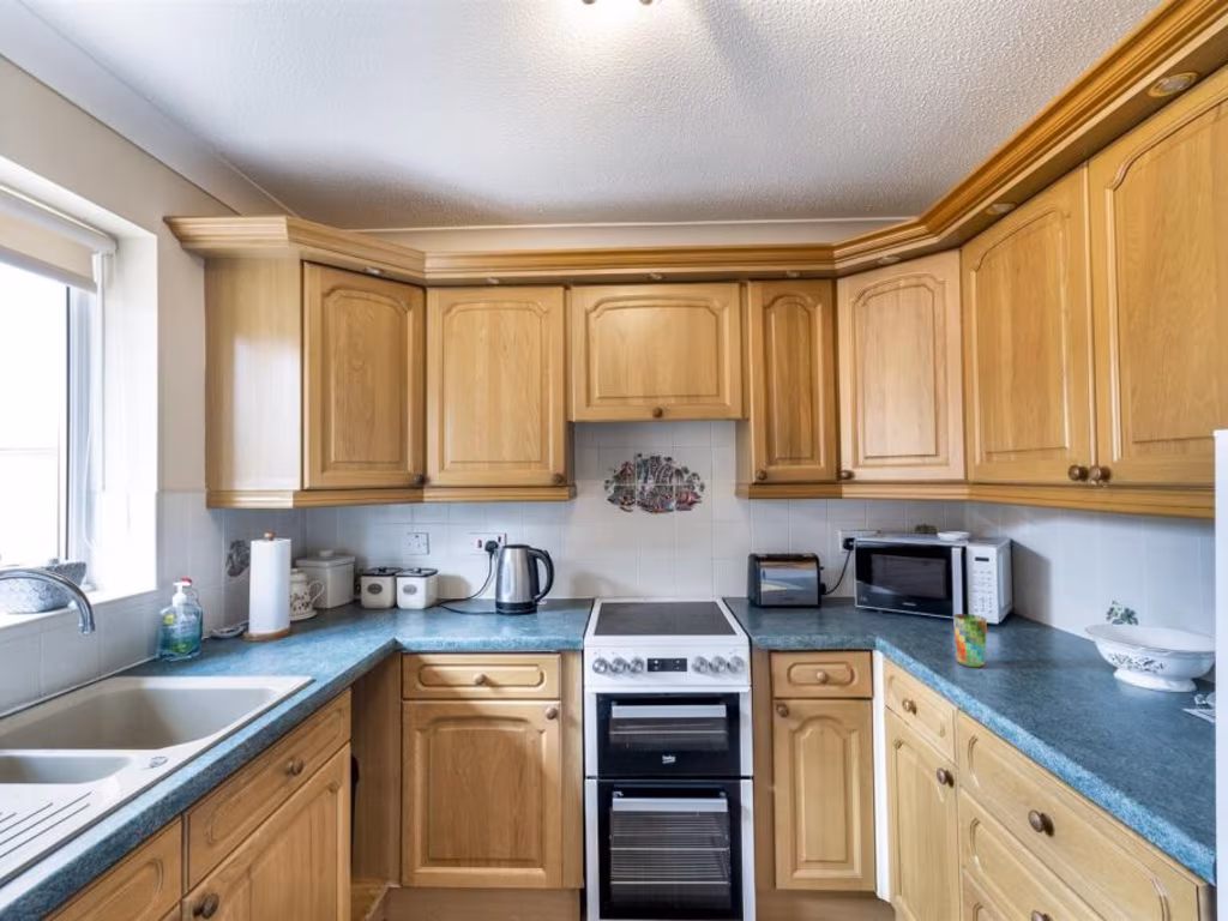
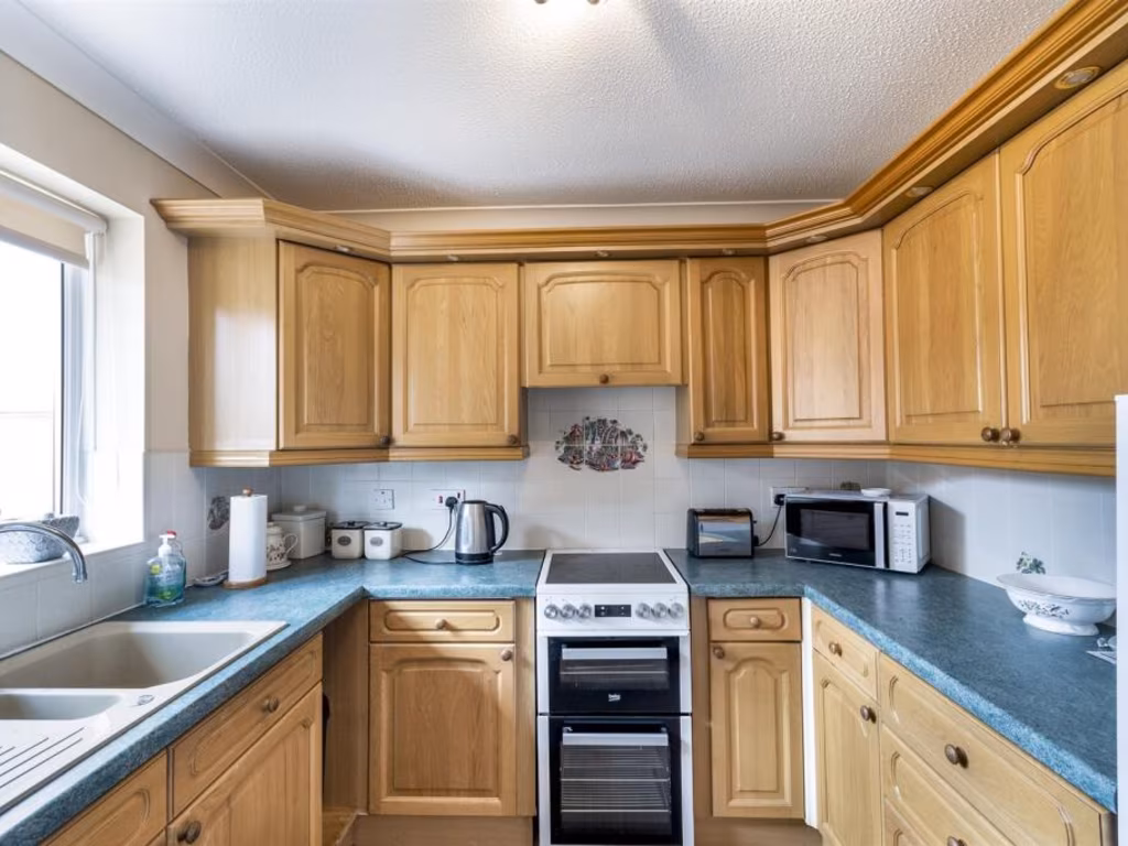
- cup (970, 640)
